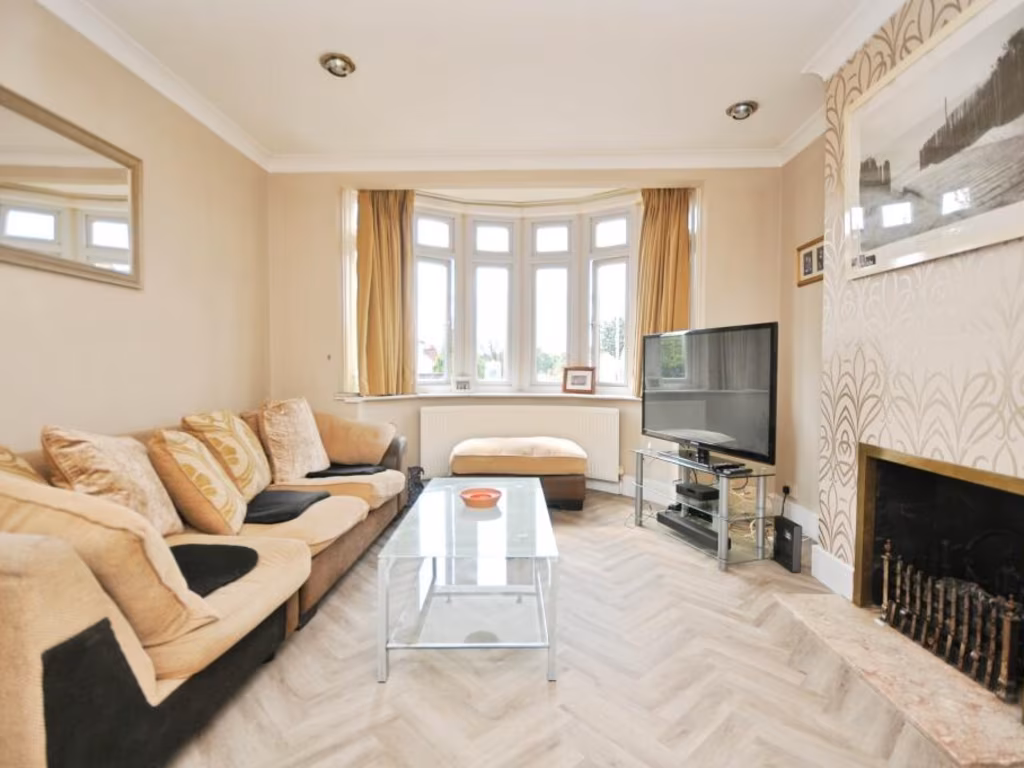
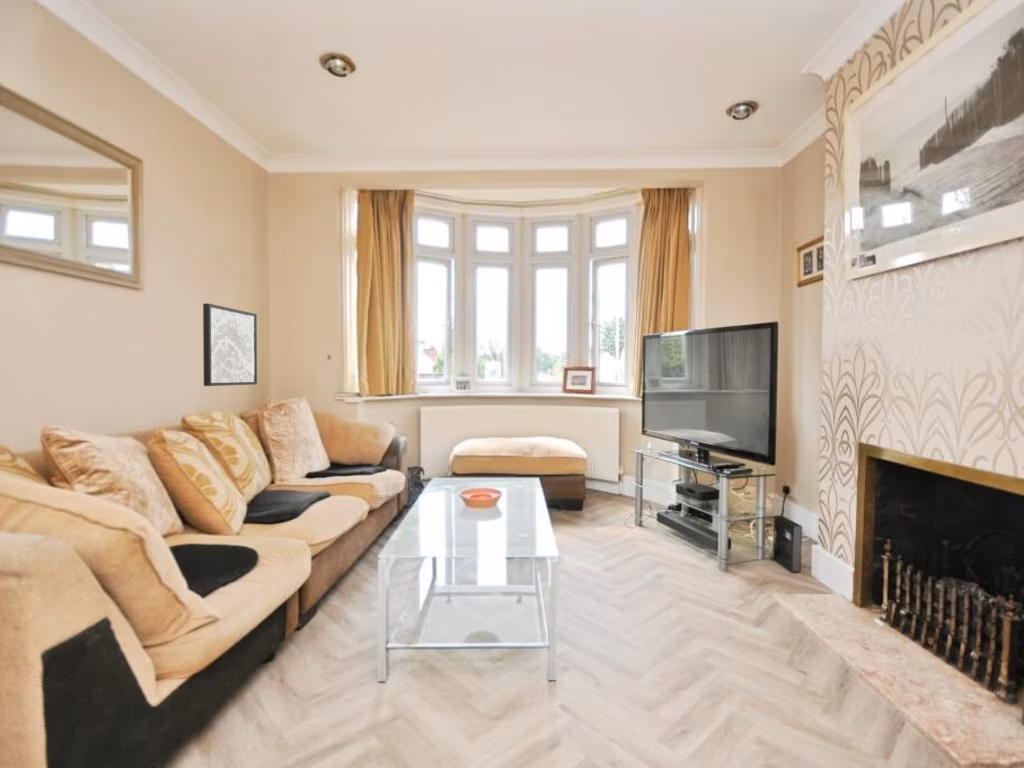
+ wall art (232, 347)
